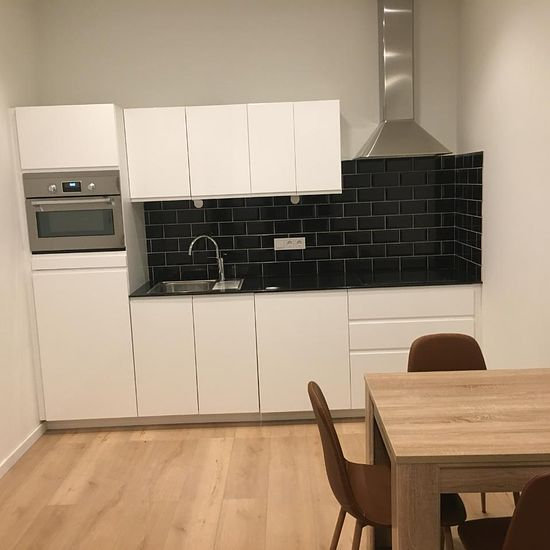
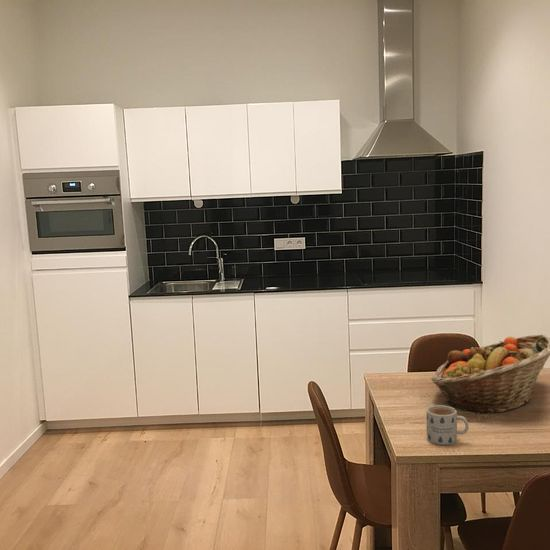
+ mug (447, 425)
+ fruit basket (492, 369)
